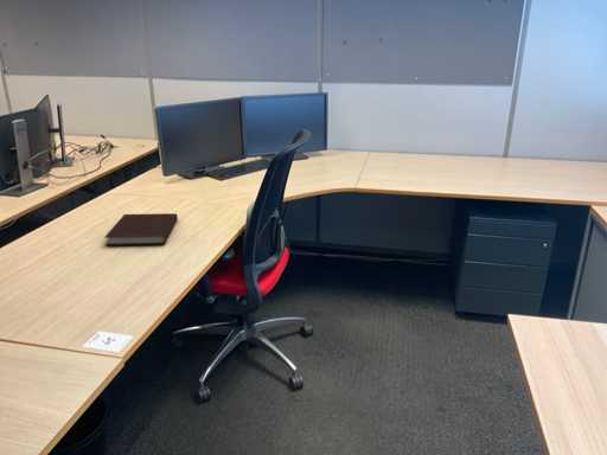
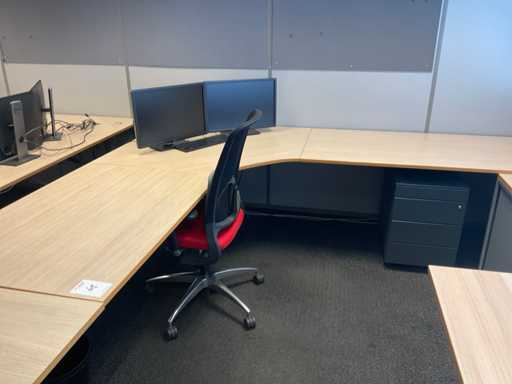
- notebook (143, 228)
